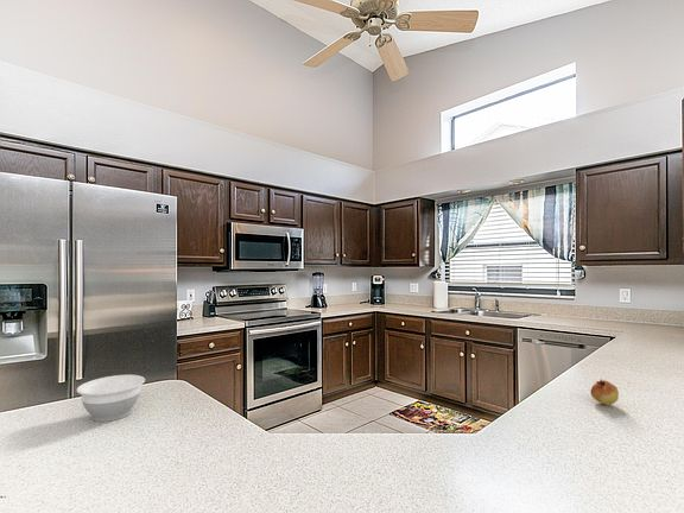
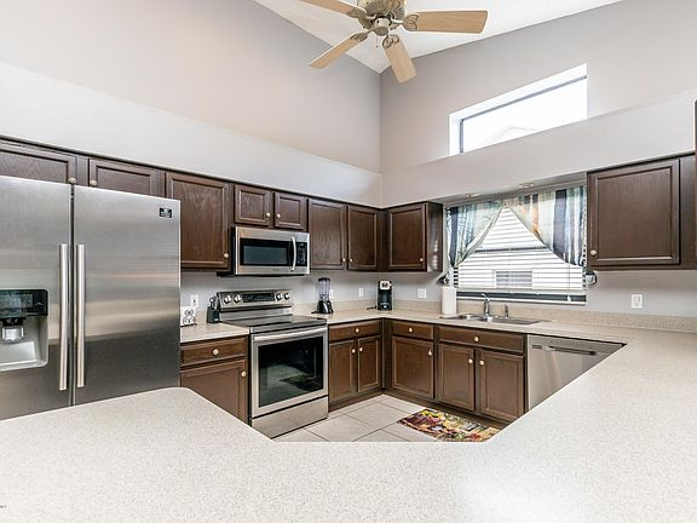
- fruit (604, 391)
- bowl (112, 399)
